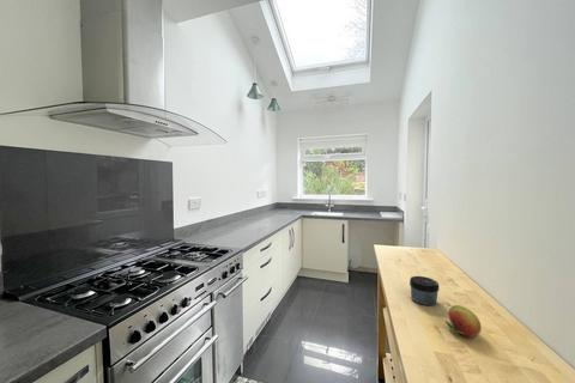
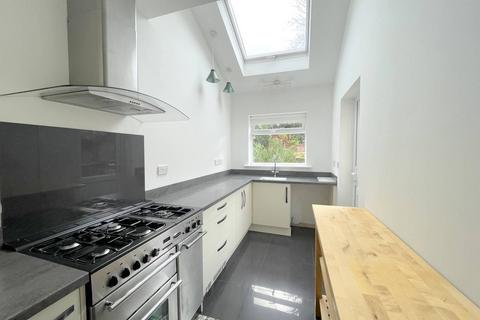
- fruit (462, 320)
- jar (423, 290)
